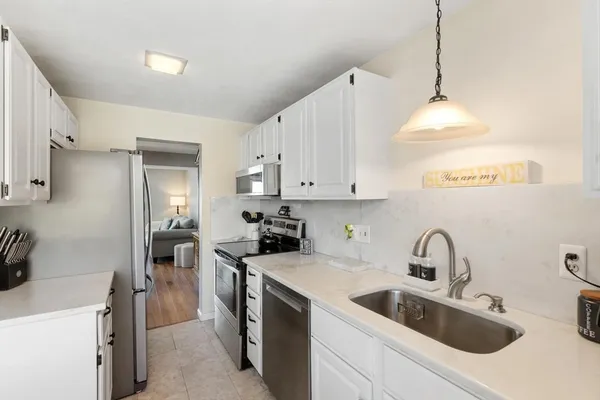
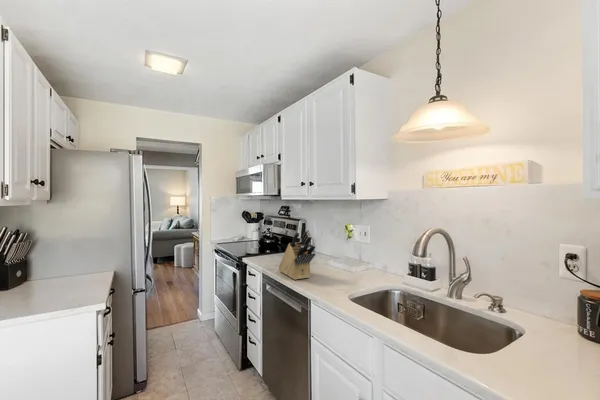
+ knife block (296, 252)
